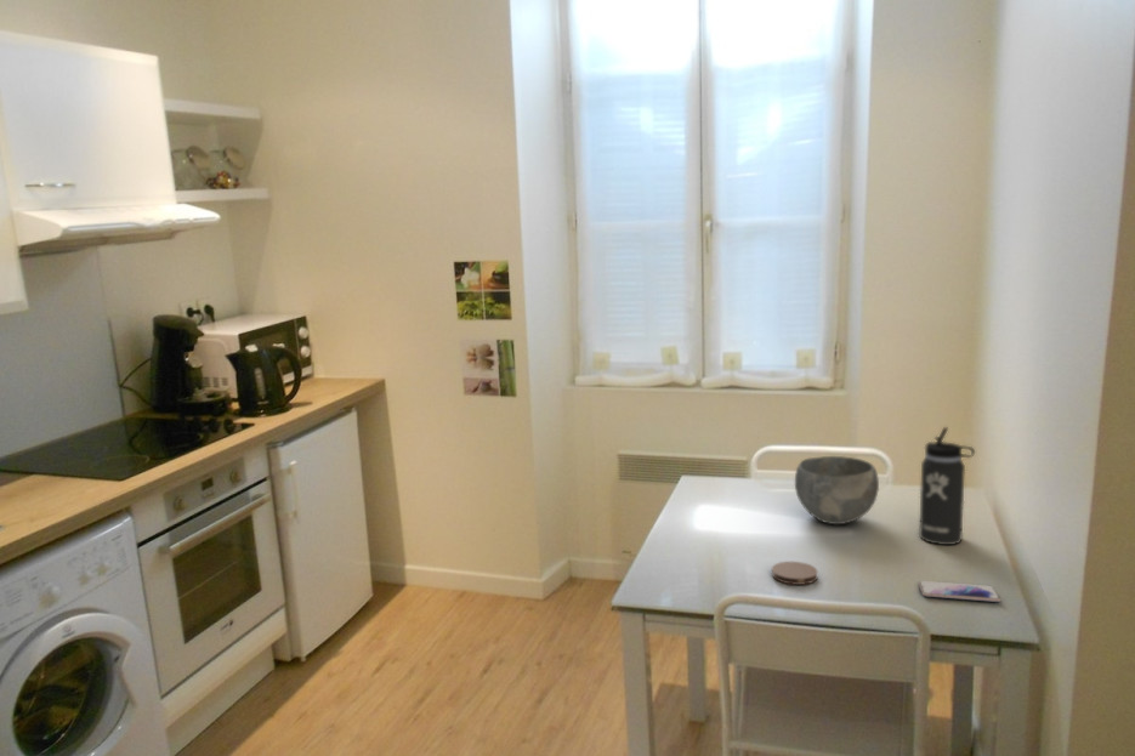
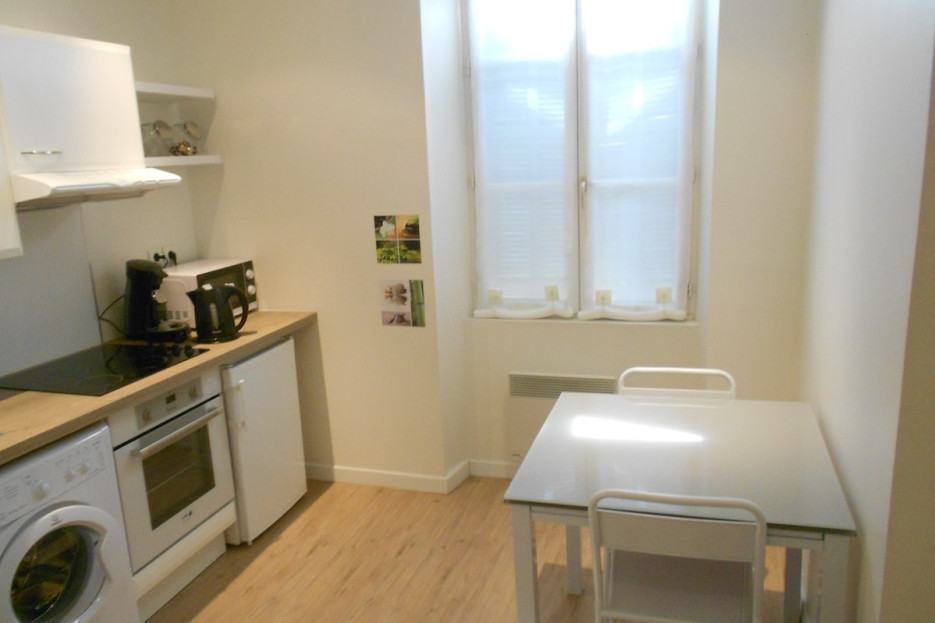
- smartphone (958, 591)
- thermos bottle (947, 483)
- bowl (835, 491)
- coaster (794, 572)
